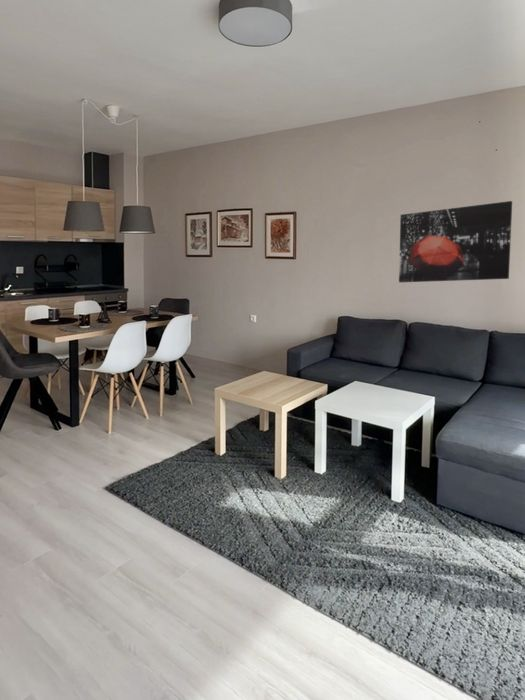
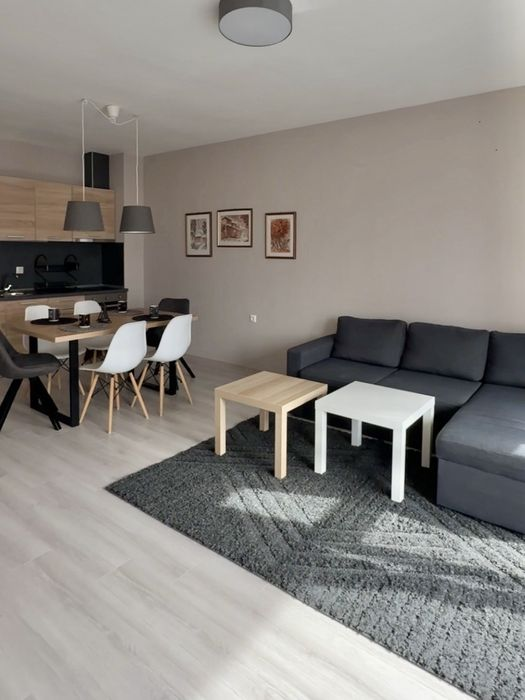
- wall art (451, 244)
